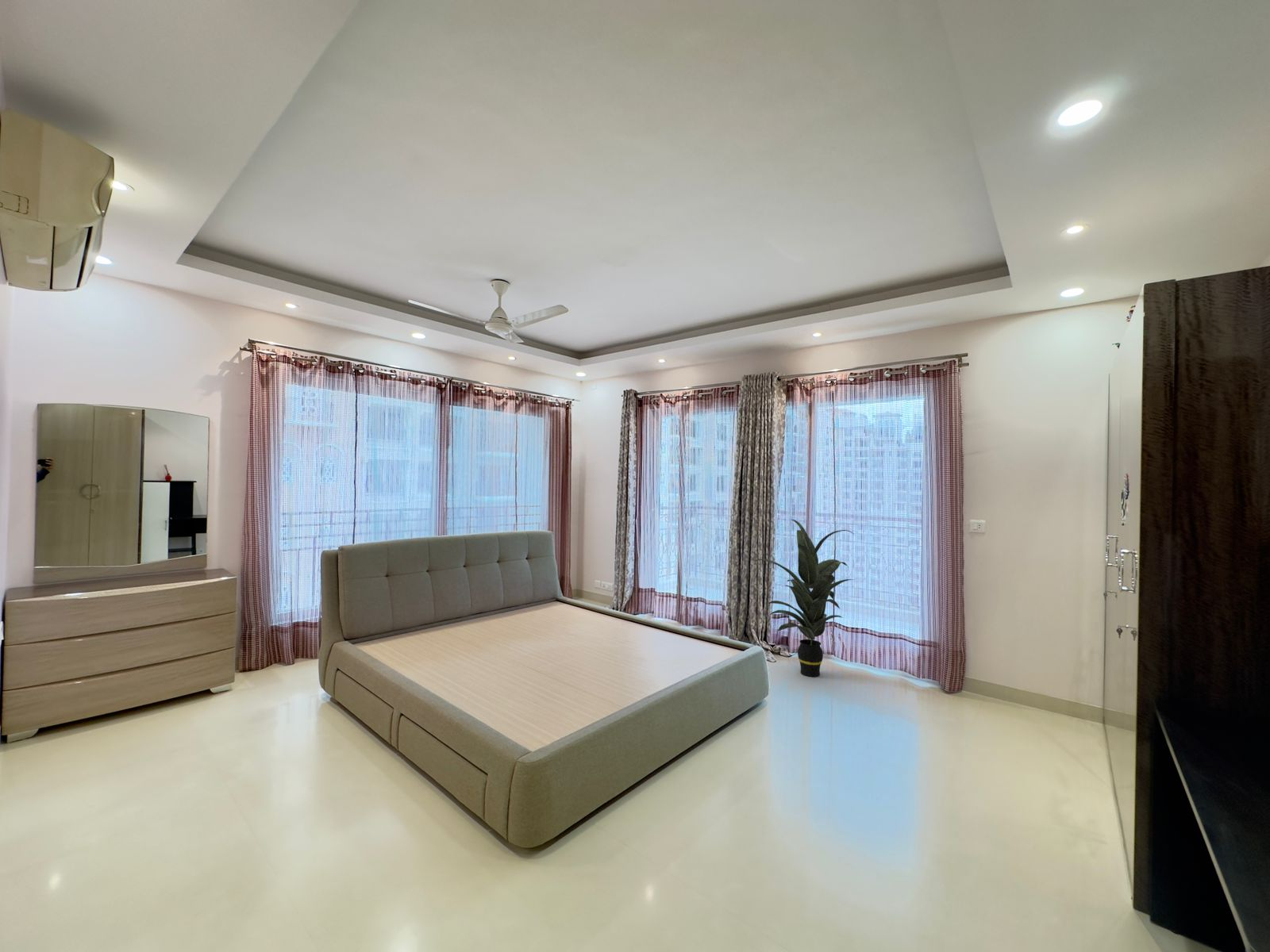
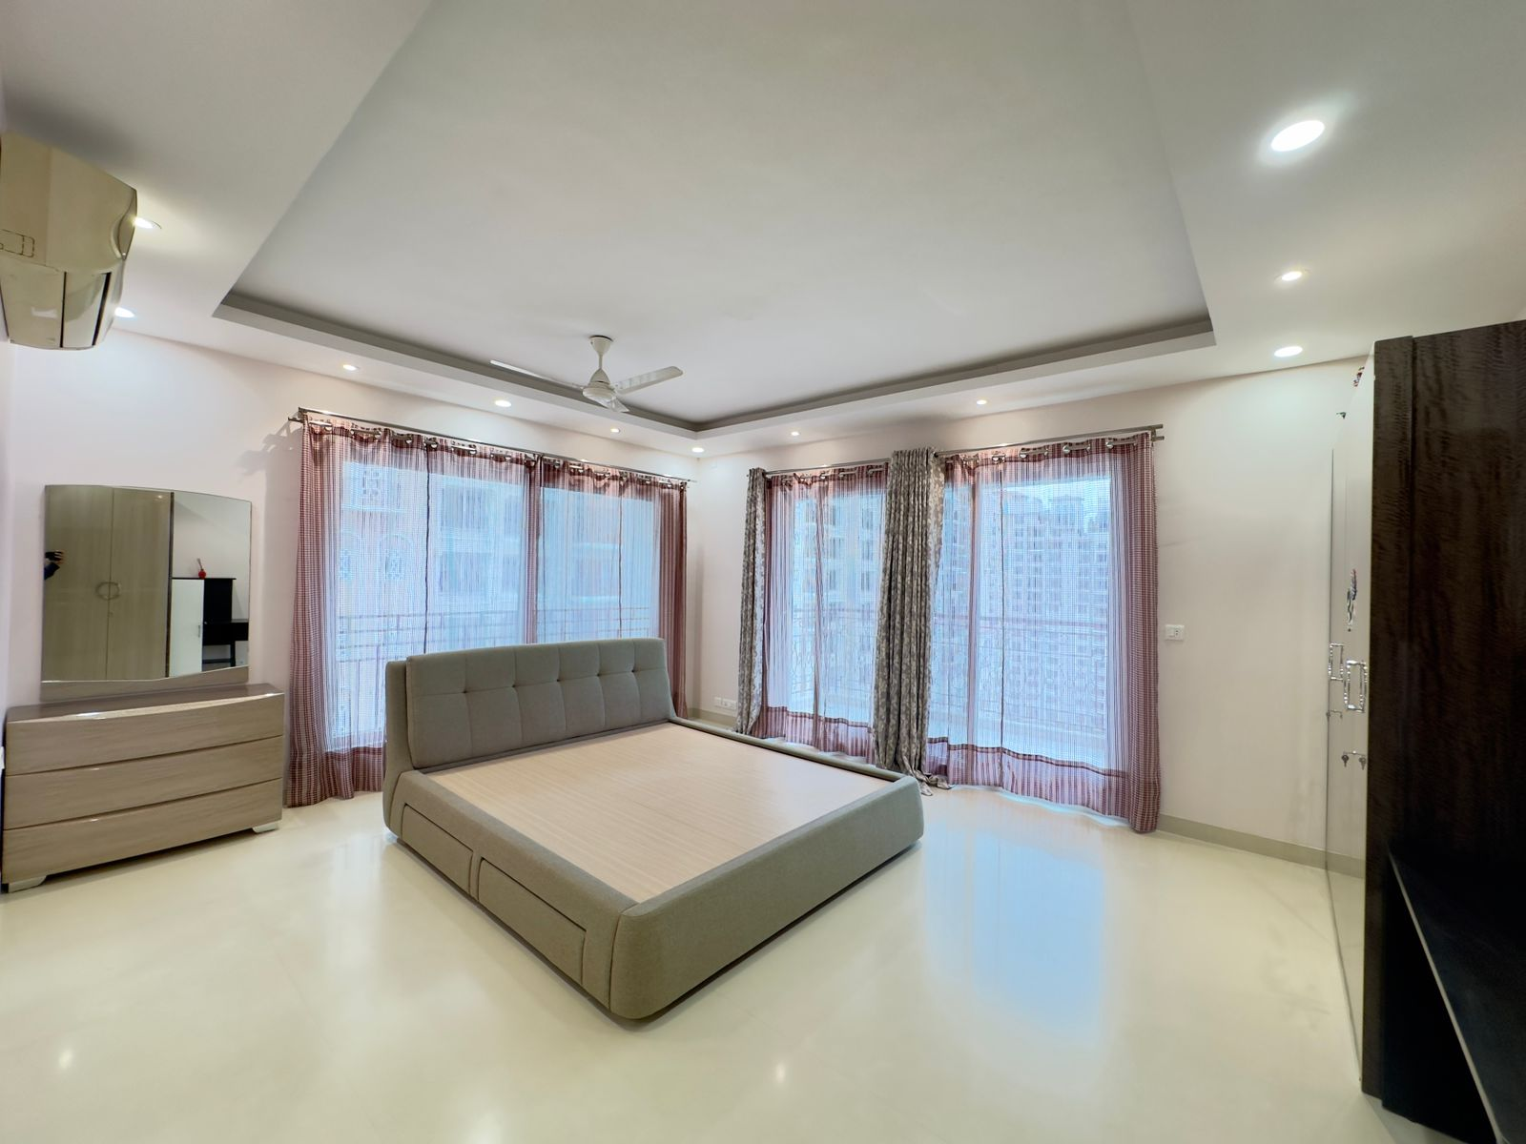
- indoor plant (806, 595)
